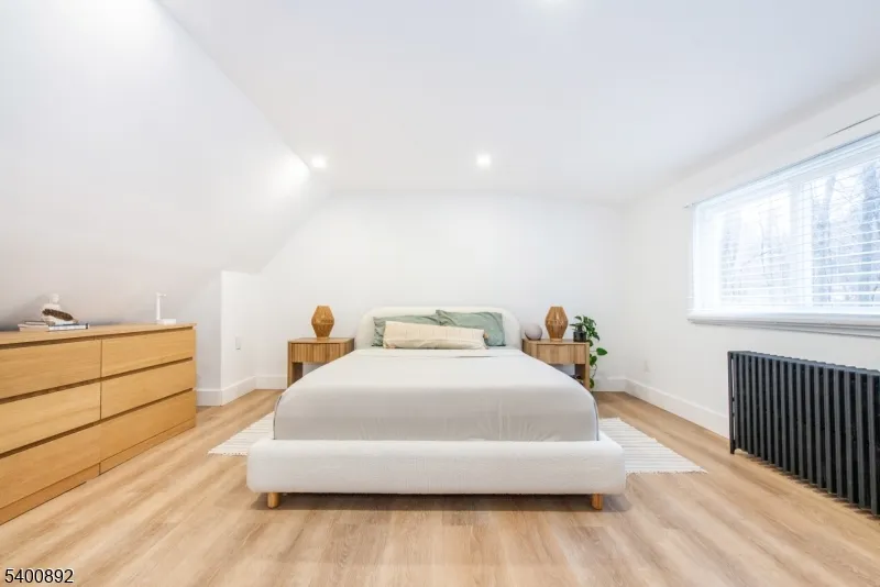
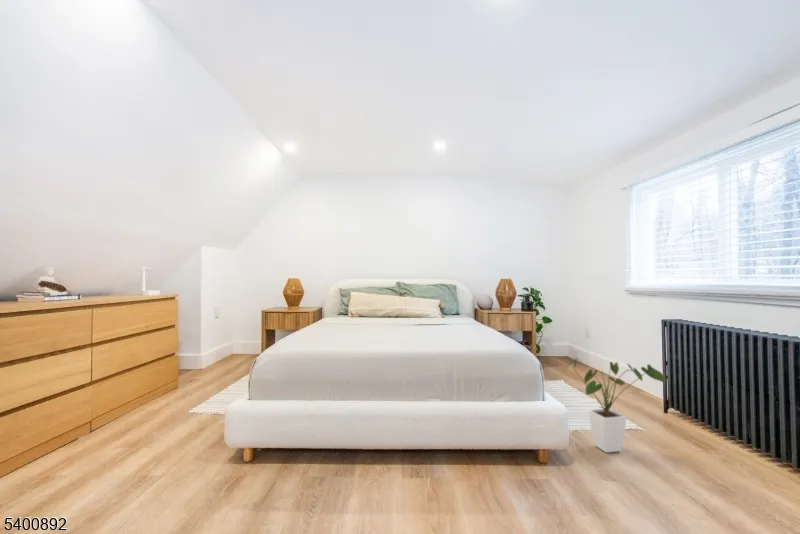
+ house plant (611, 405)
